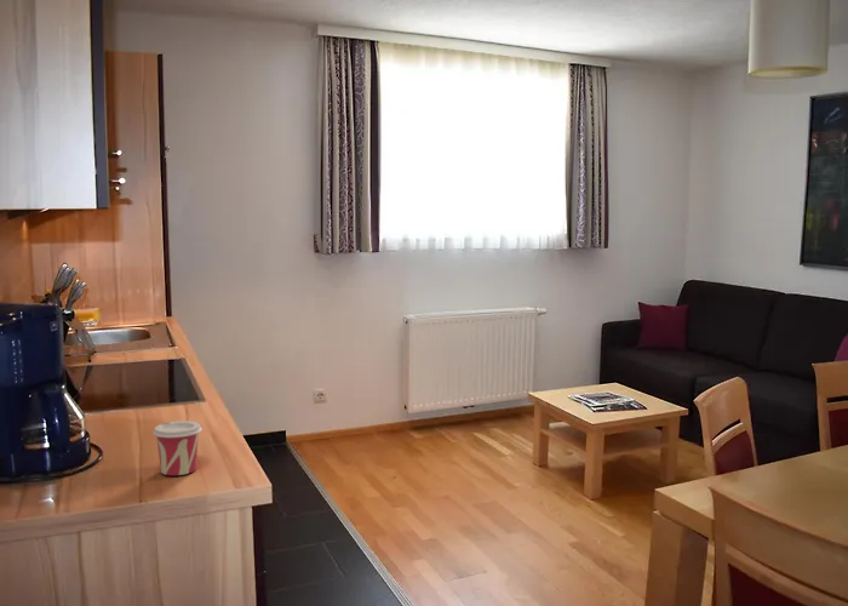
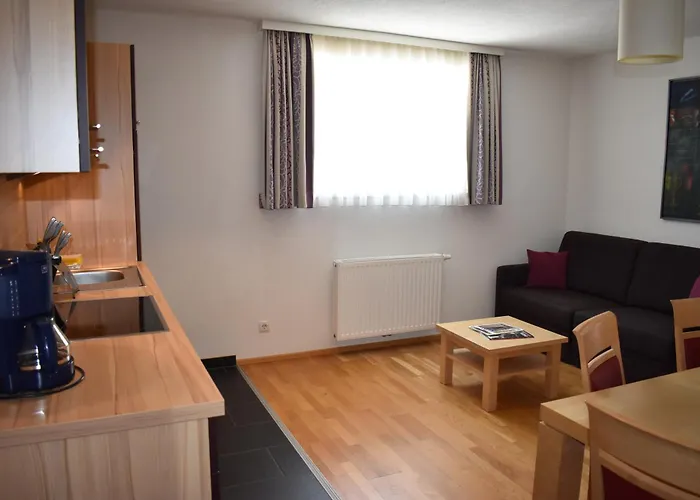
- cup (177, 447)
